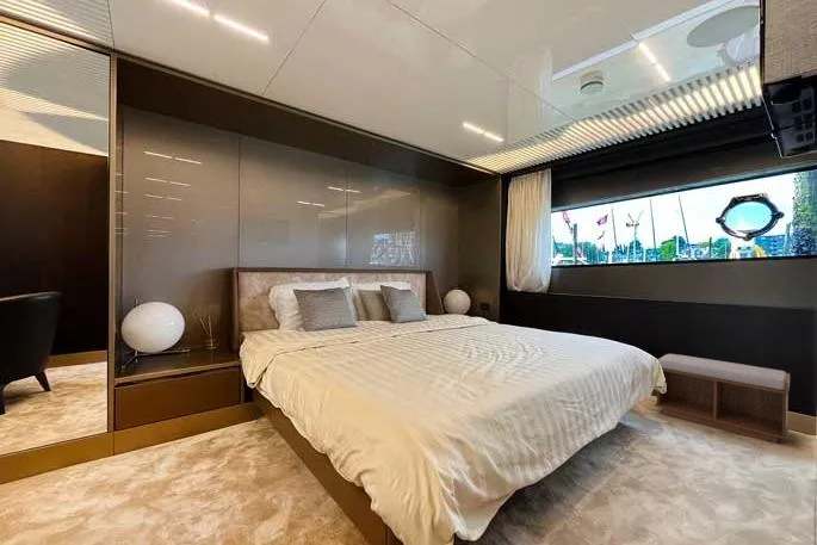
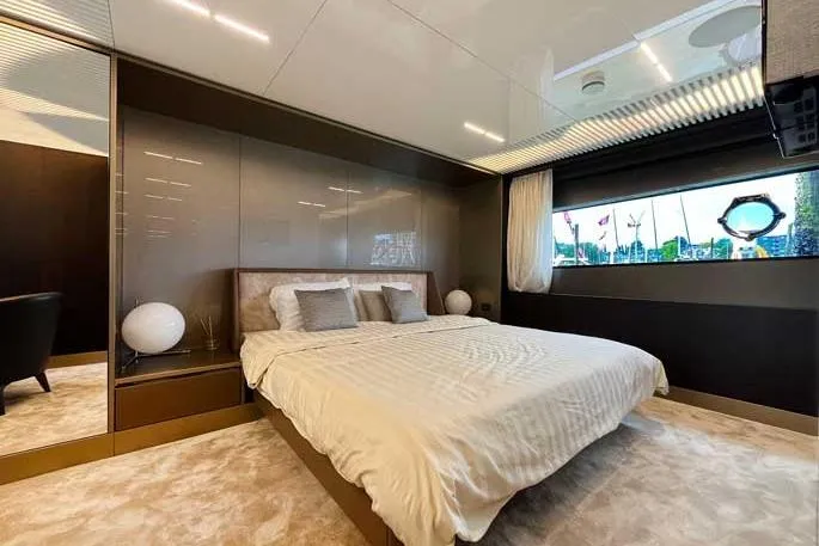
- bench (718, 392)
